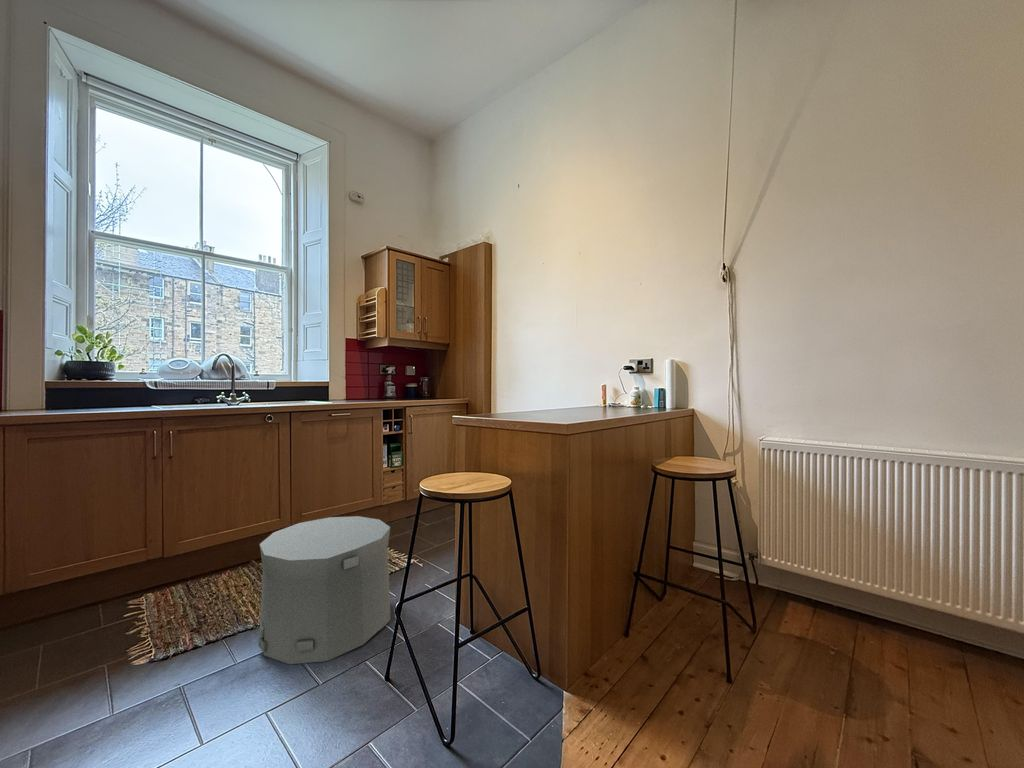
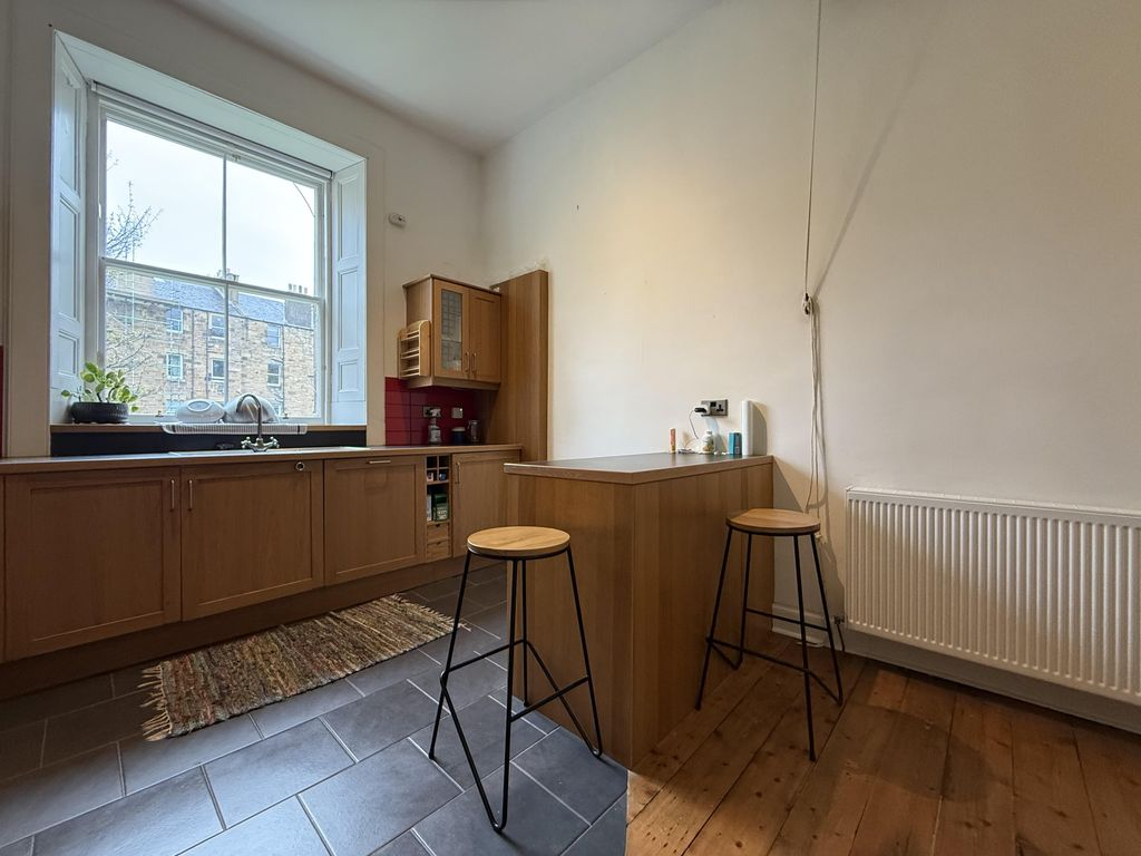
- trash can (328, 579)
